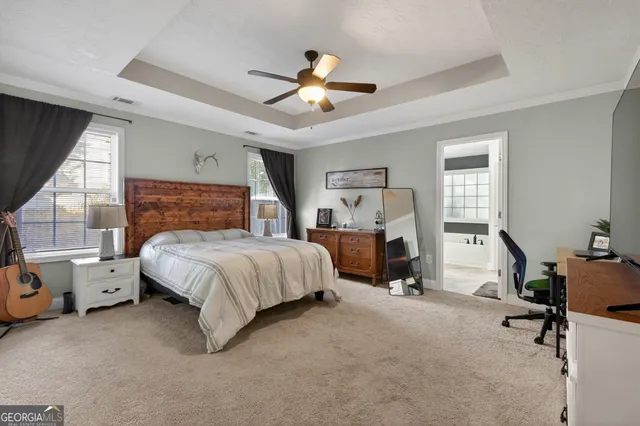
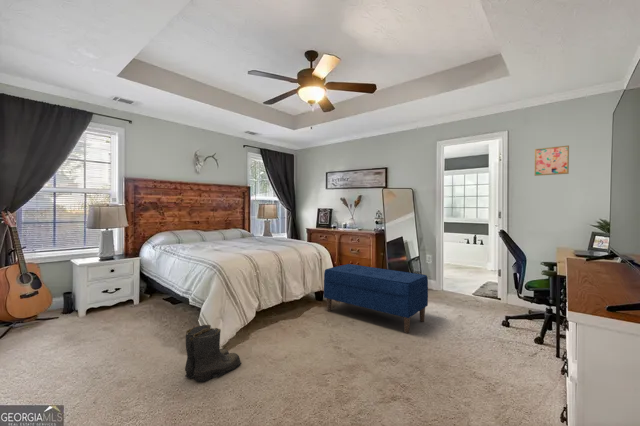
+ boots (213, 348)
+ bench (373, 293)
+ wall art (551, 161)
